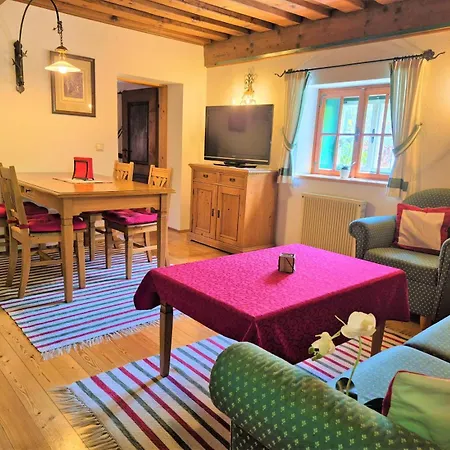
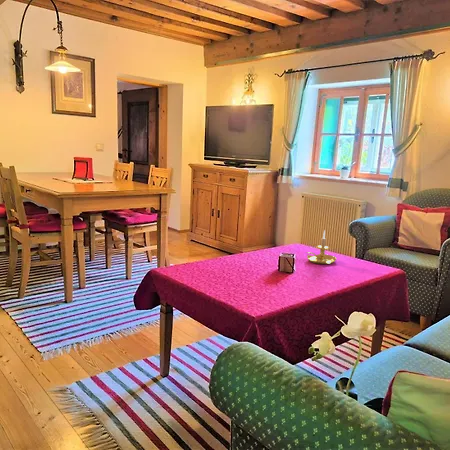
+ candle holder (321, 245)
